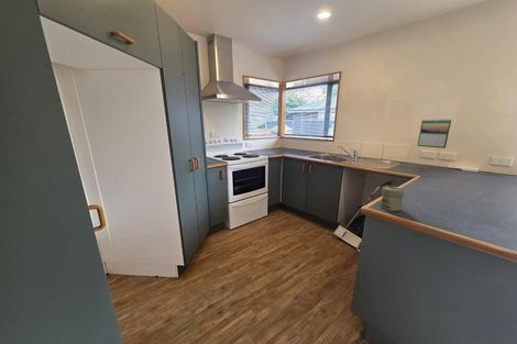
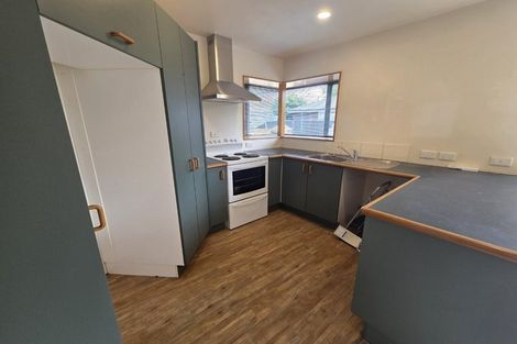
- jar (392, 198)
- calendar (433, 133)
